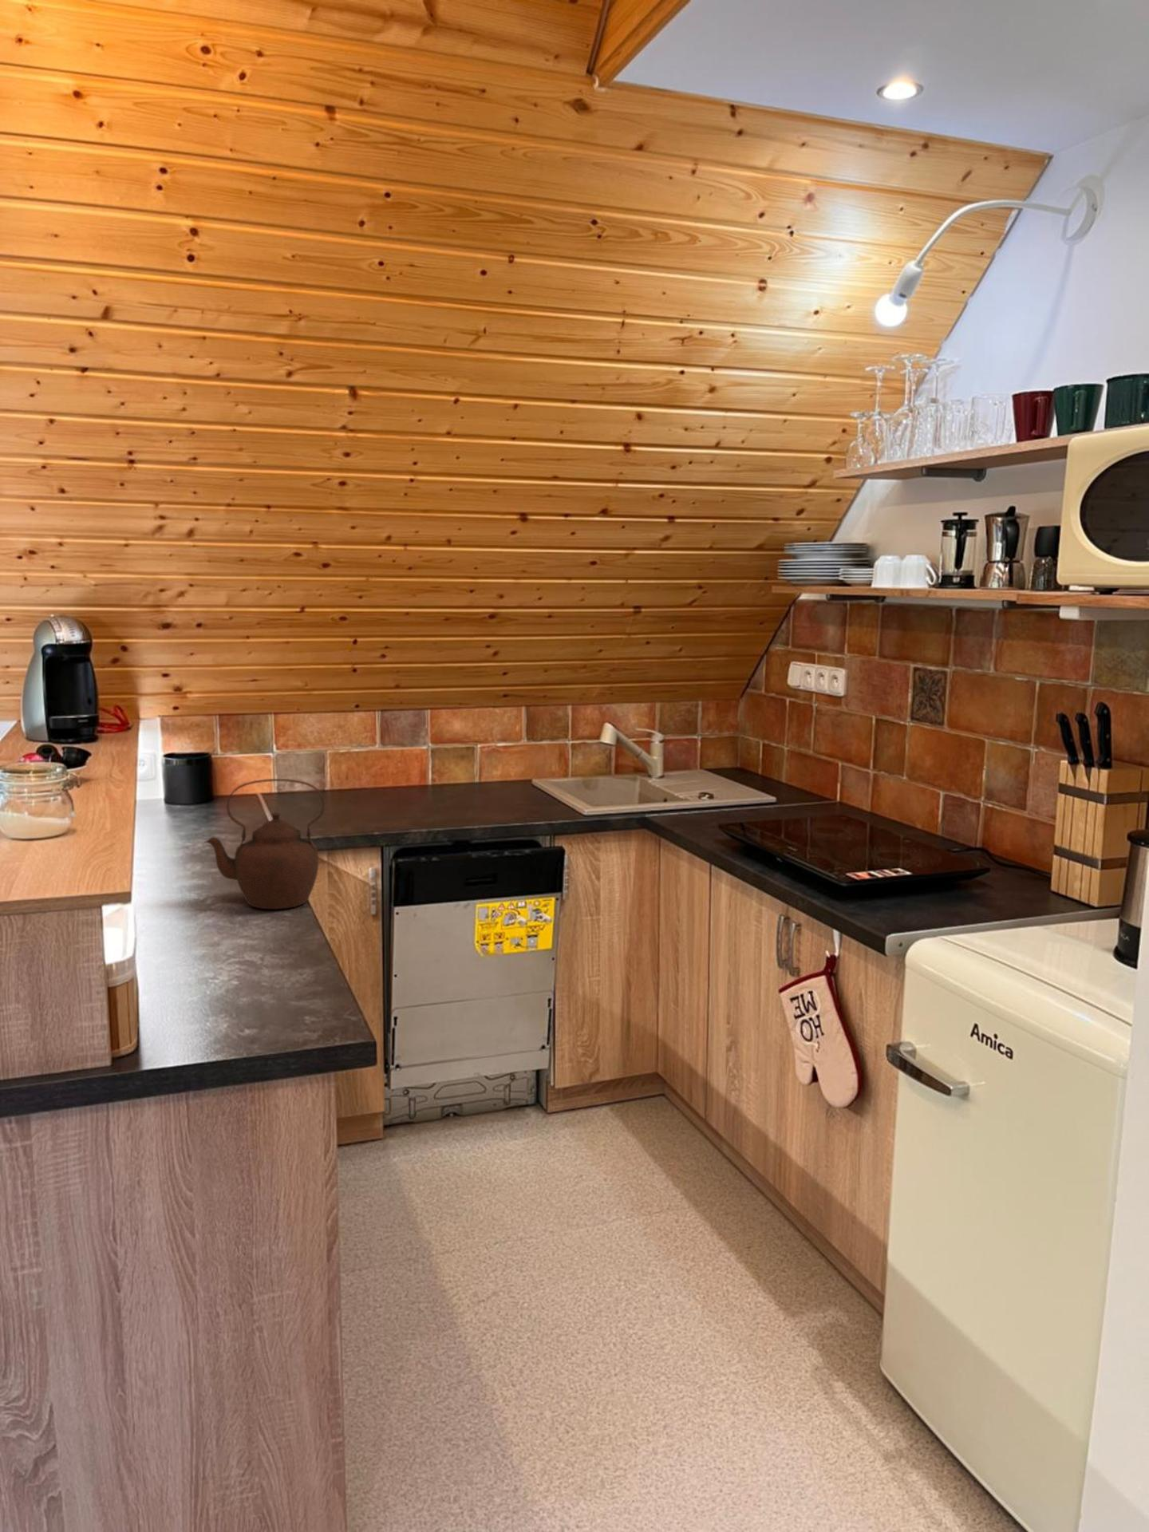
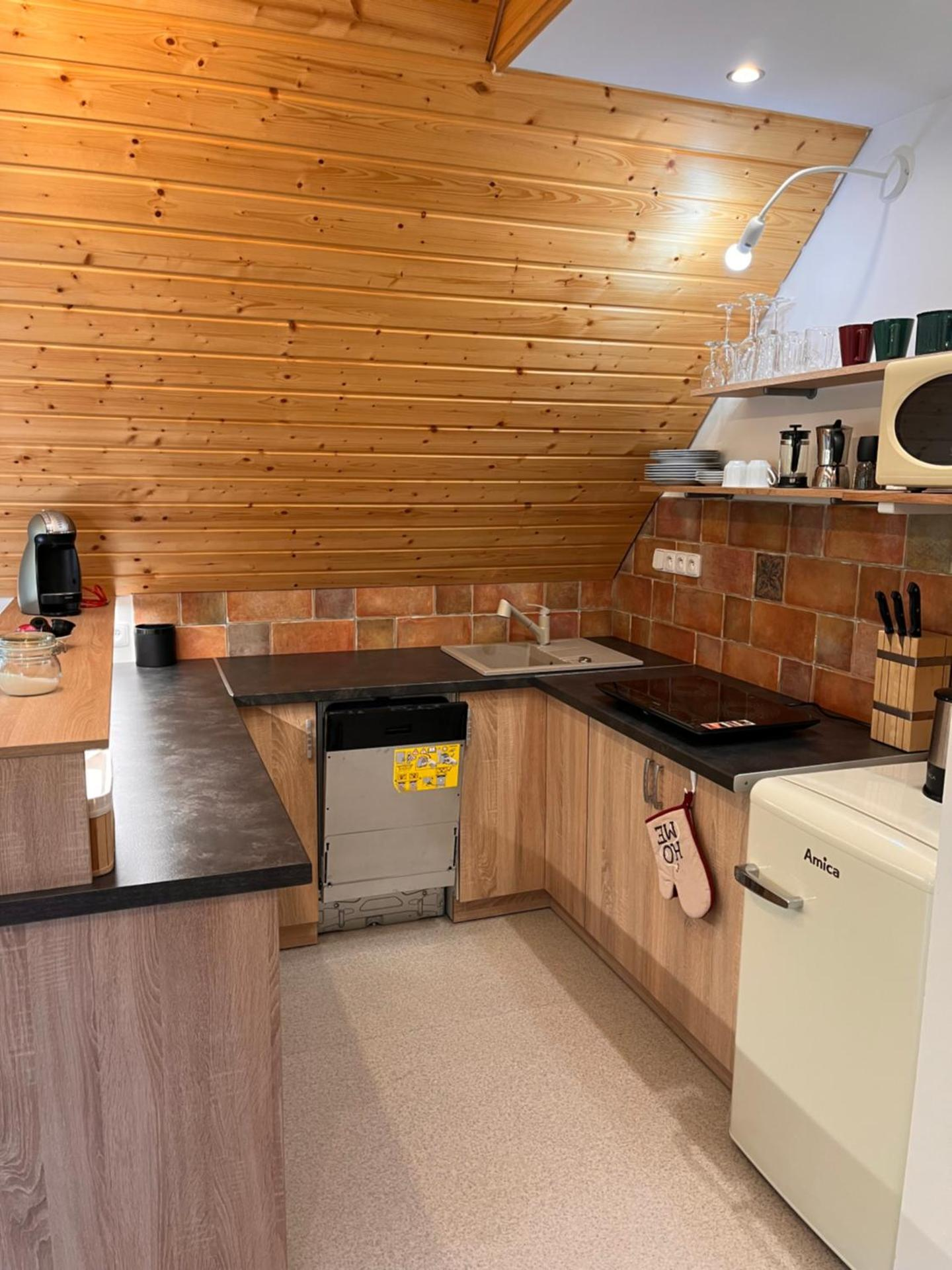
- teapot (264, 841)
